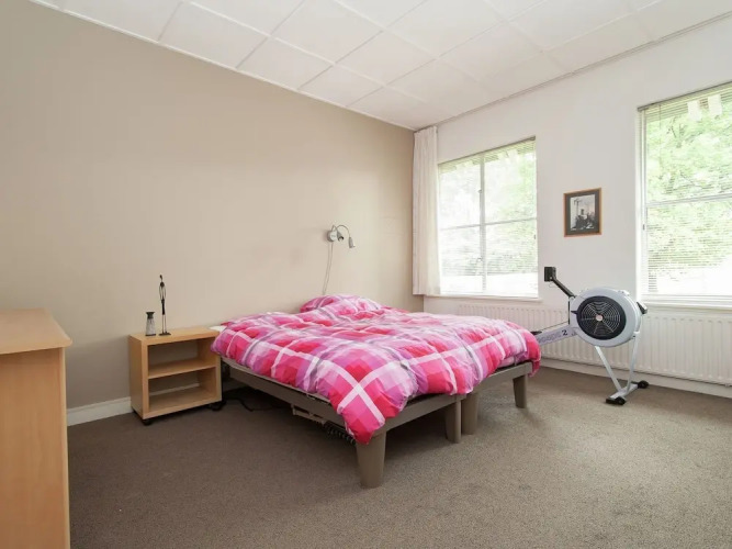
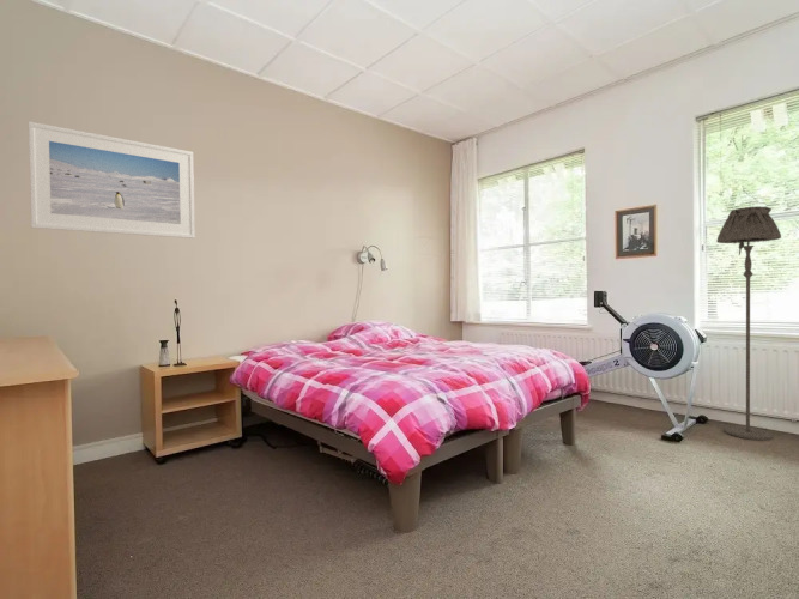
+ floor lamp (747, 321)
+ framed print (120, 186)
